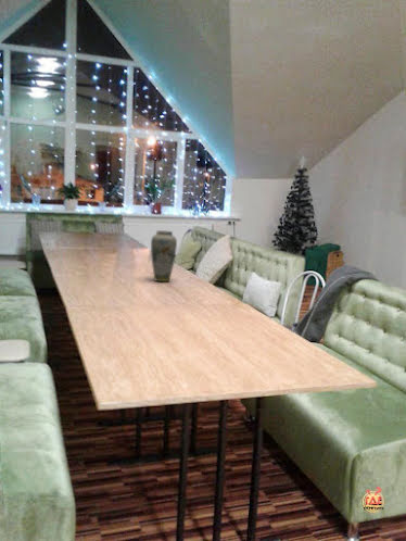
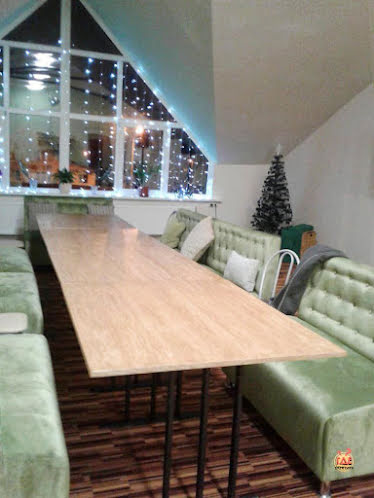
- vase (163, 255)
